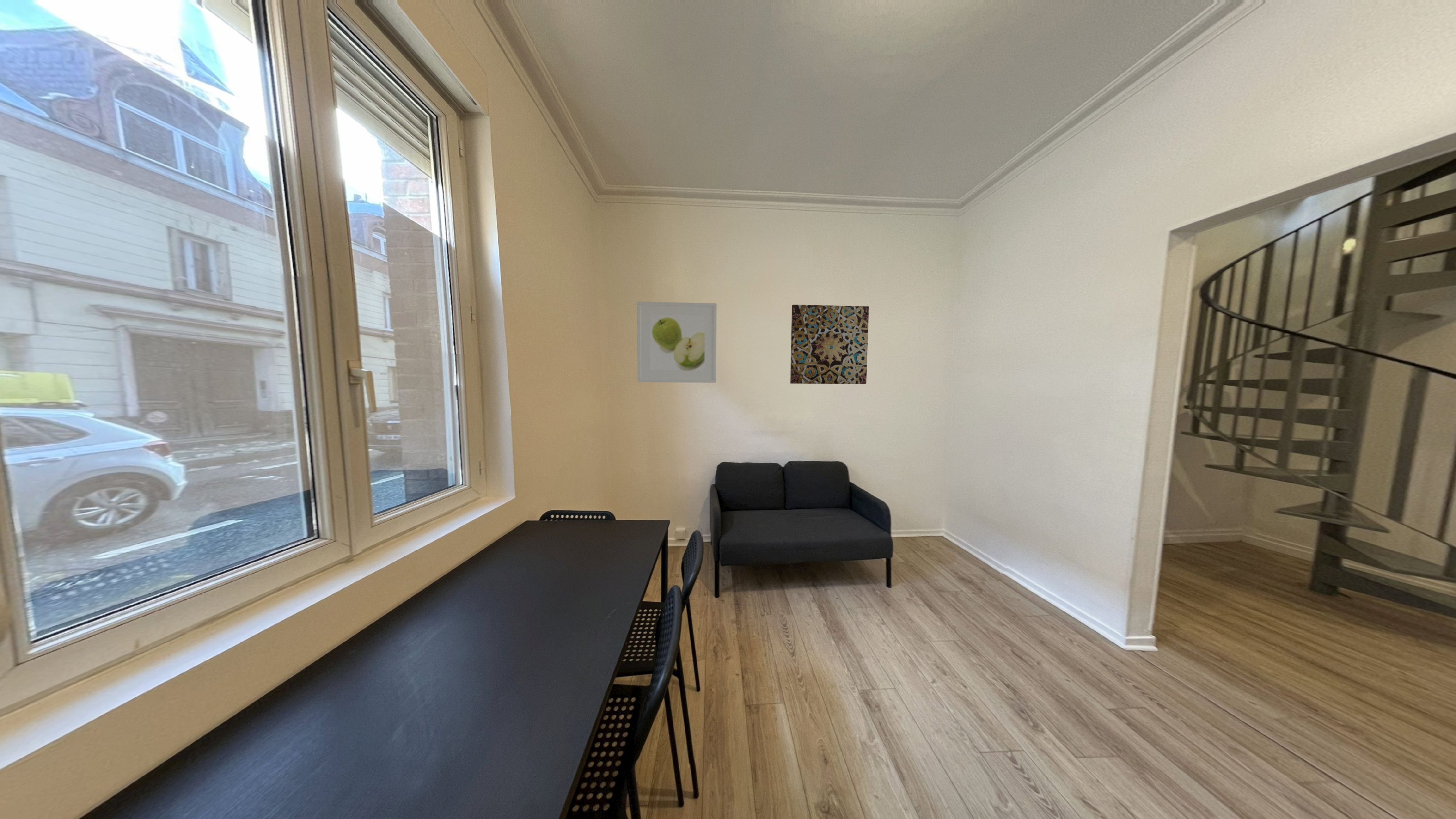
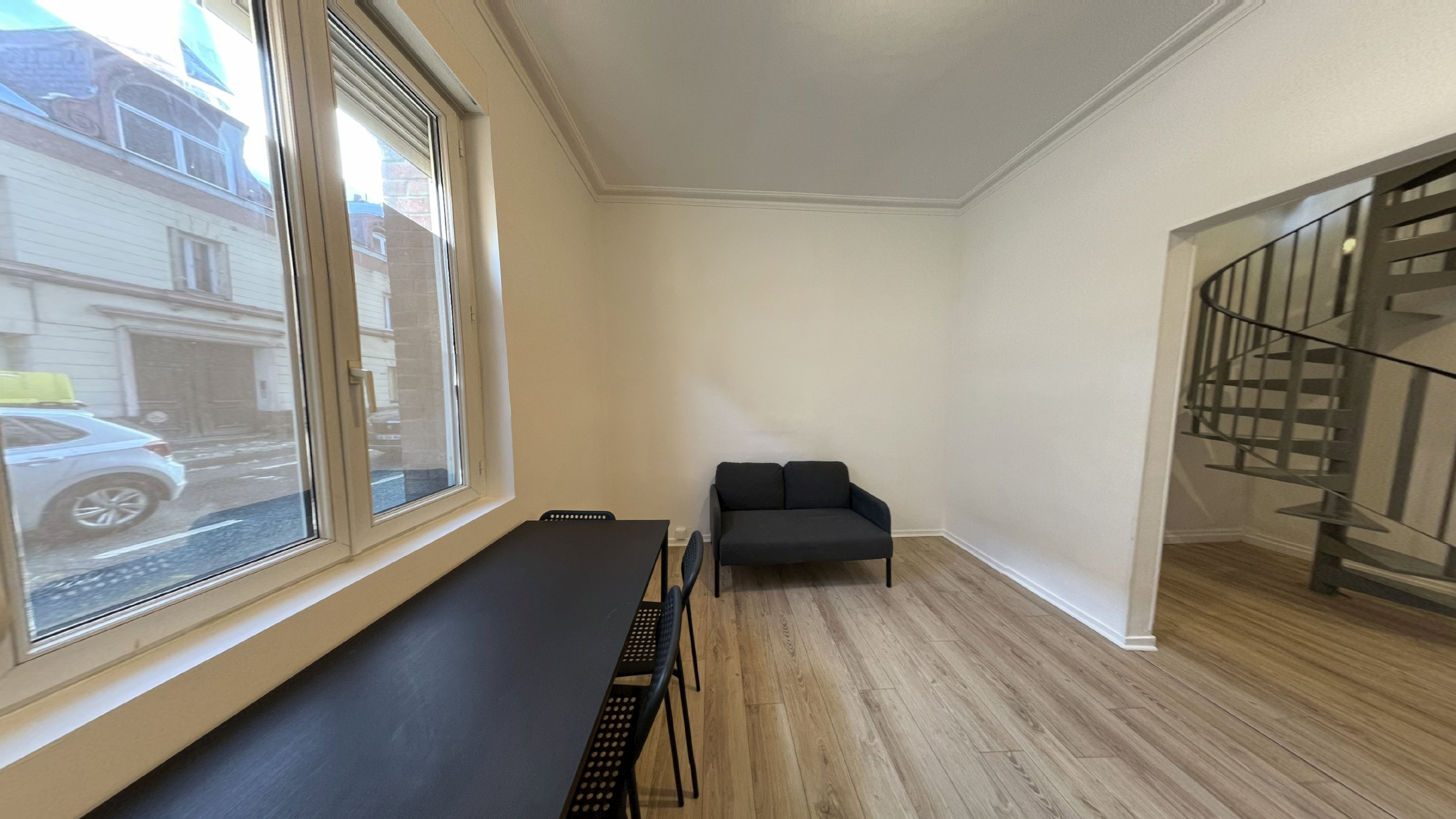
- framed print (677, 343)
- wall art (829, 345)
